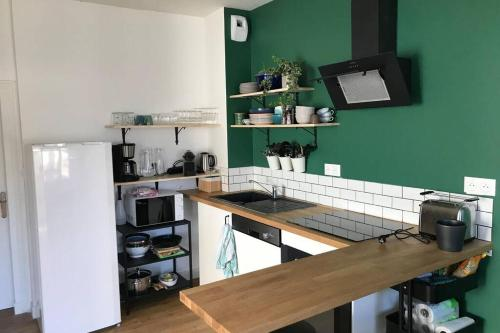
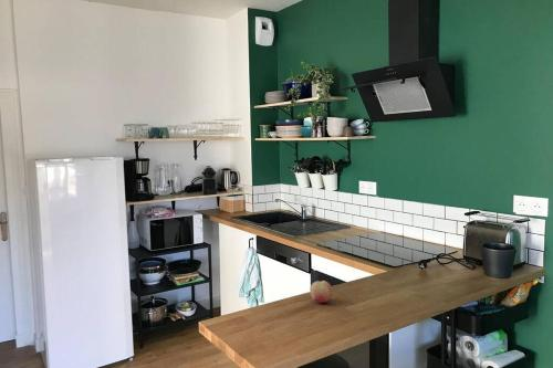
+ fruit (321, 292)
